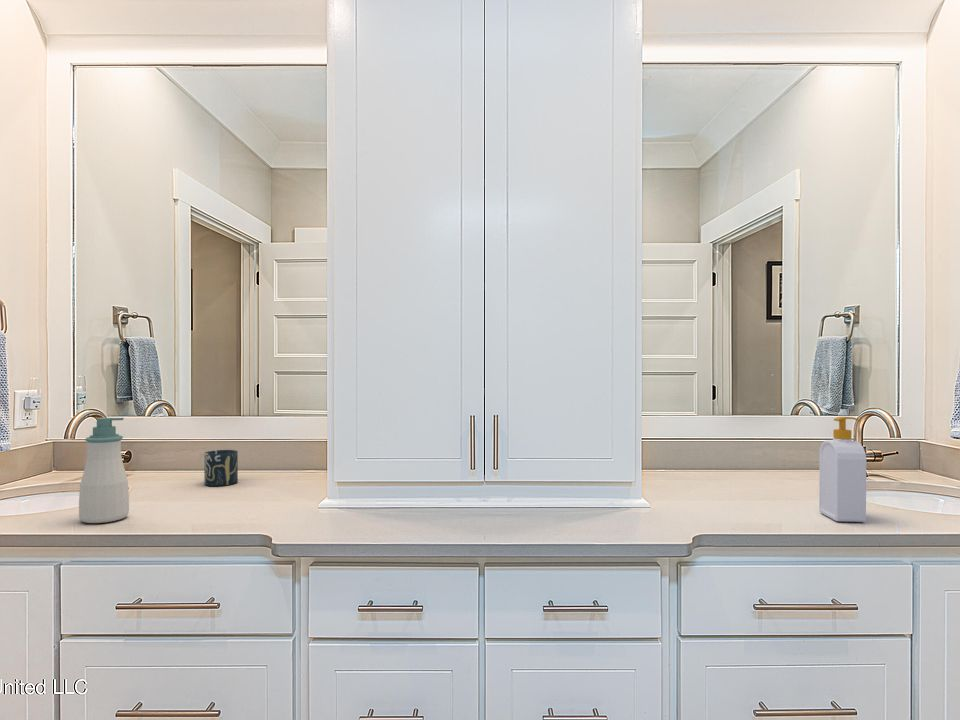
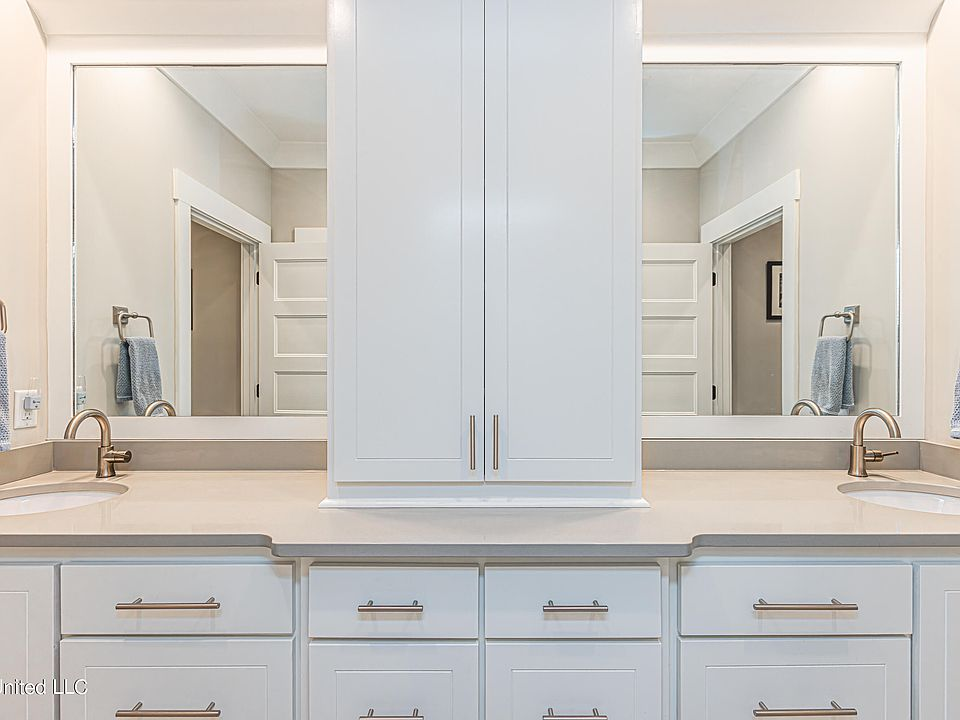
- soap bottle (104, 468)
- cup (223, 466)
- soap bottle (843, 467)
